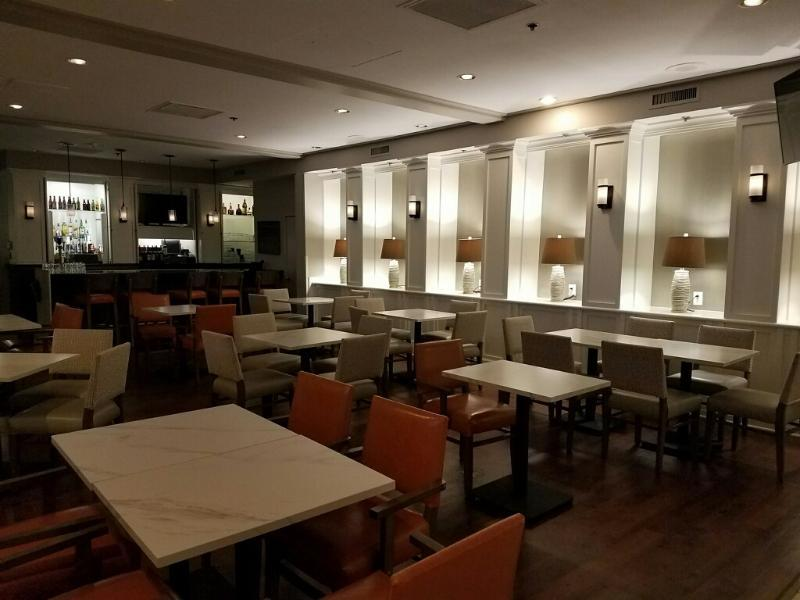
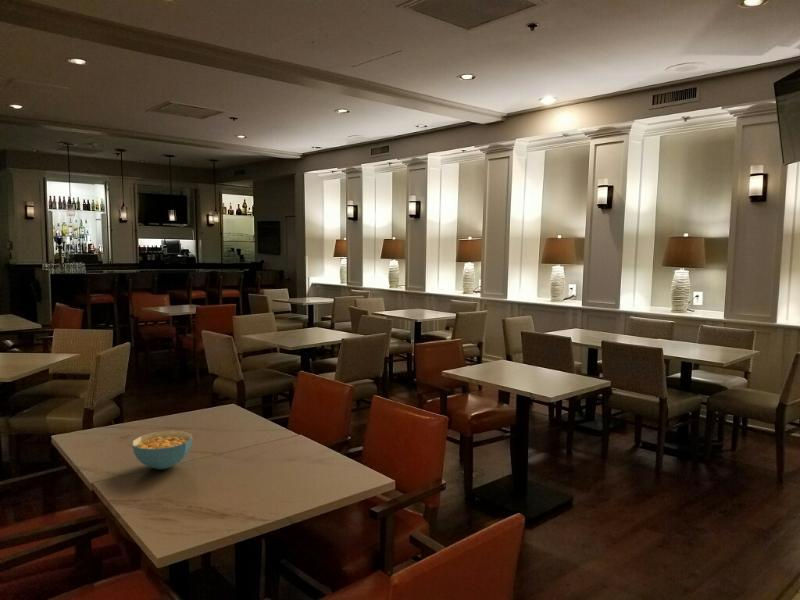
+ cereal bowl (163, 452)
